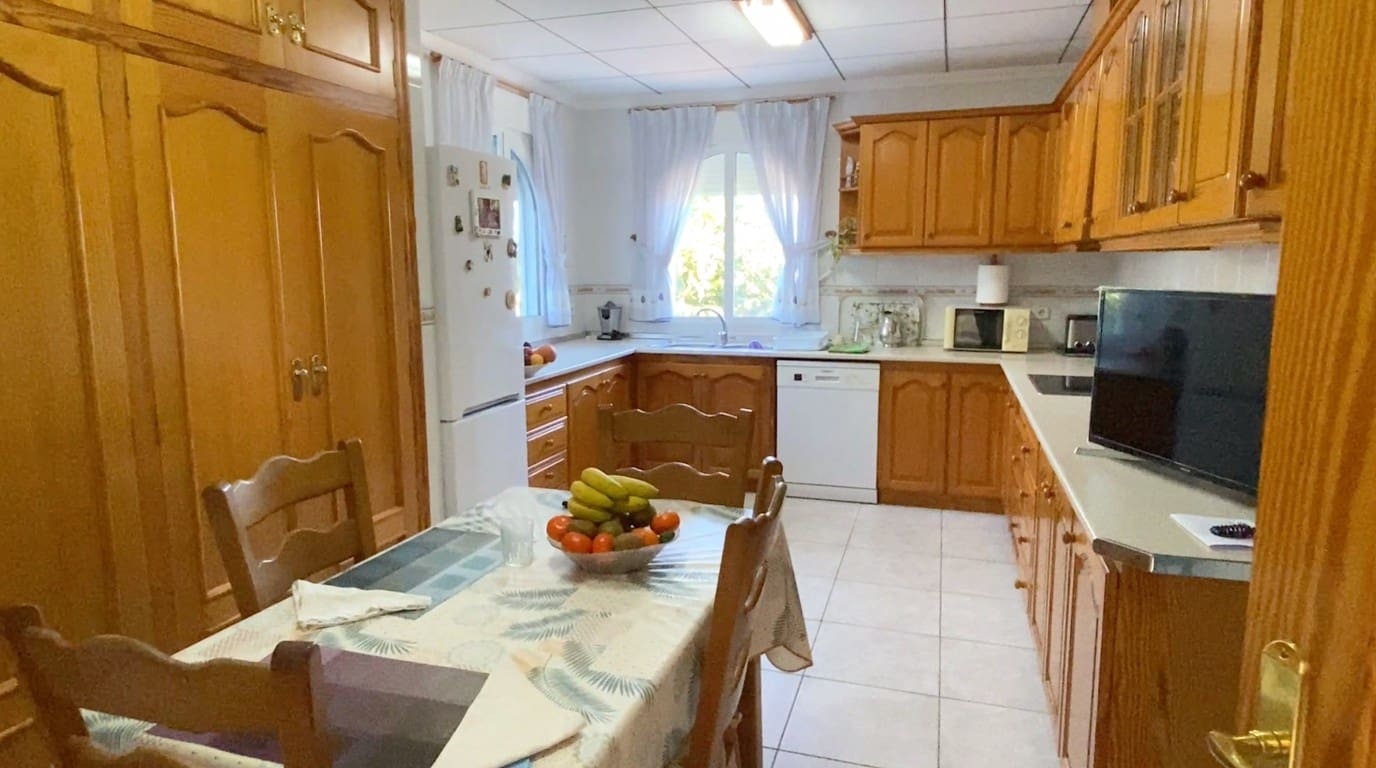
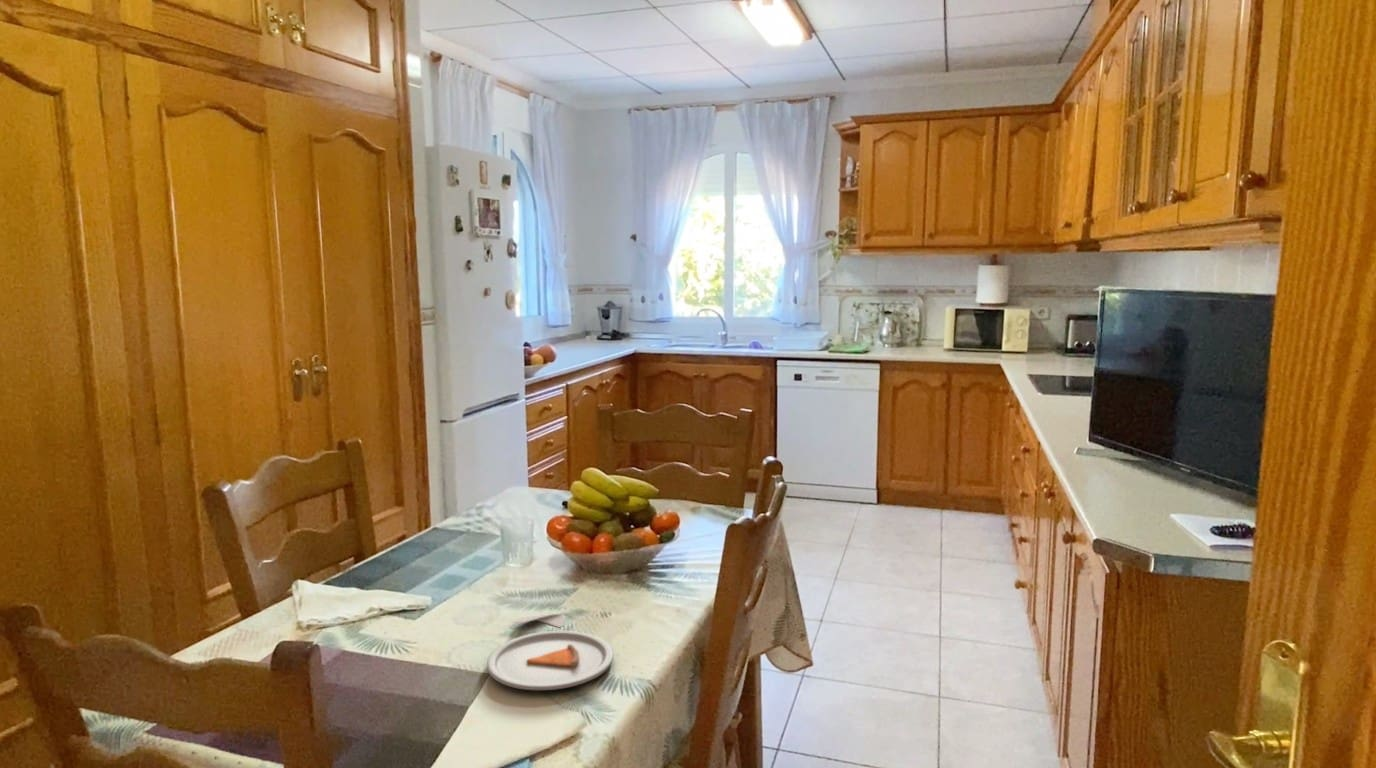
+ dinner plate (549, 647)
